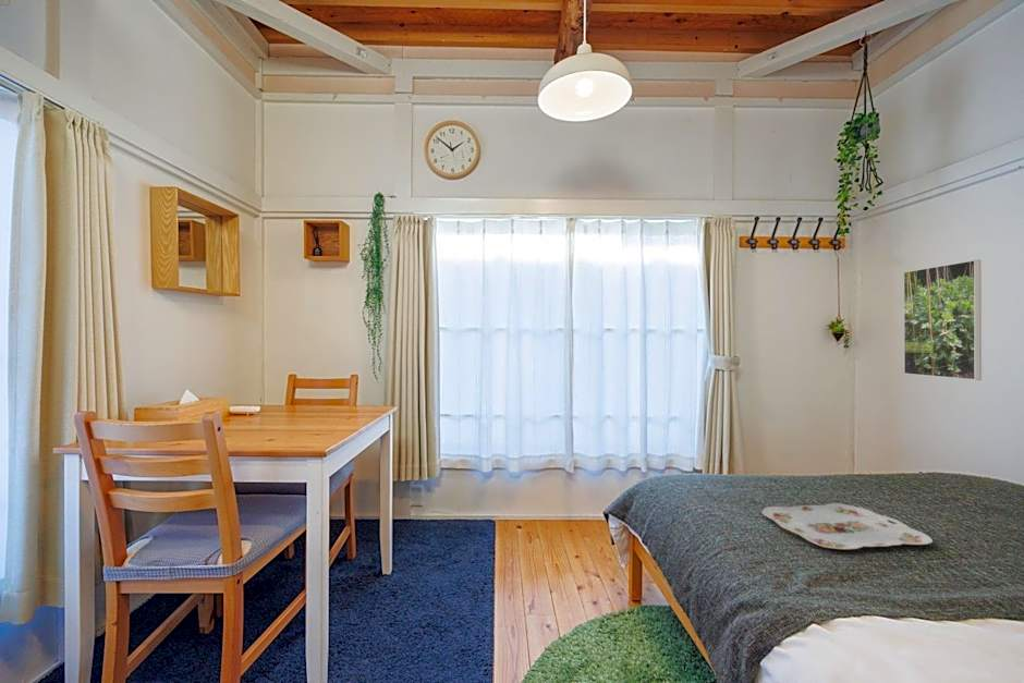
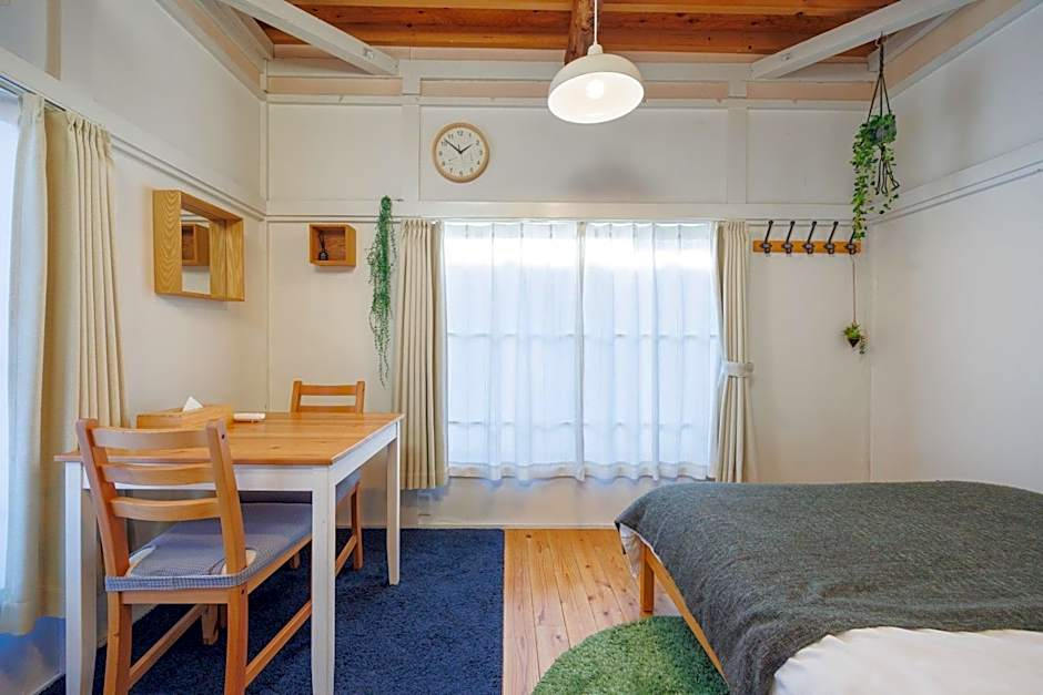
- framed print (939, 321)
- serving tray (840, 525)
